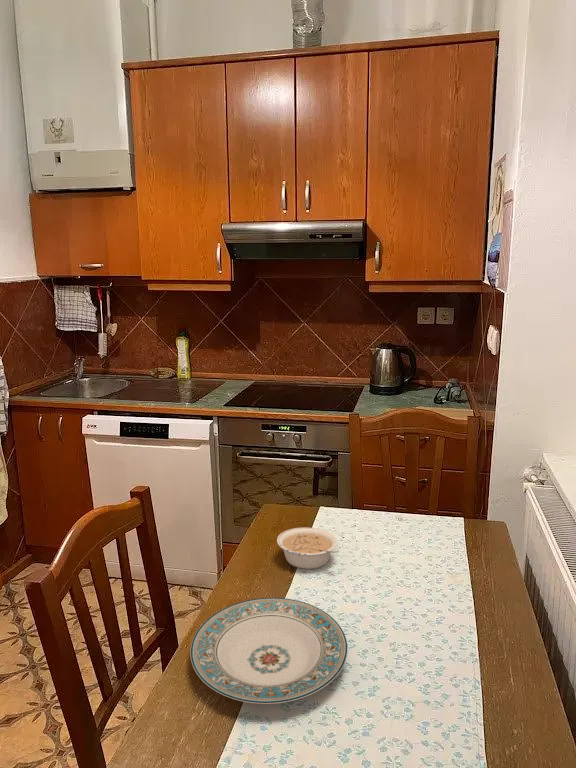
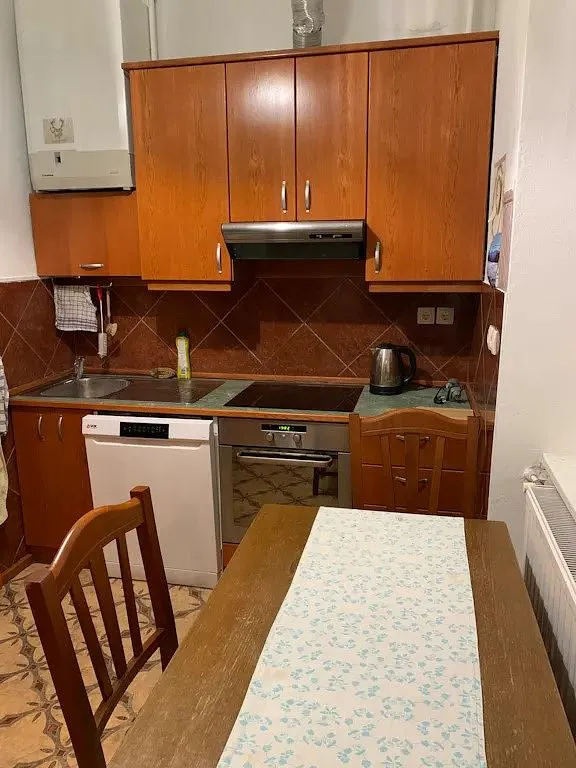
- legume (309, 548)
- plate (269, 651)
